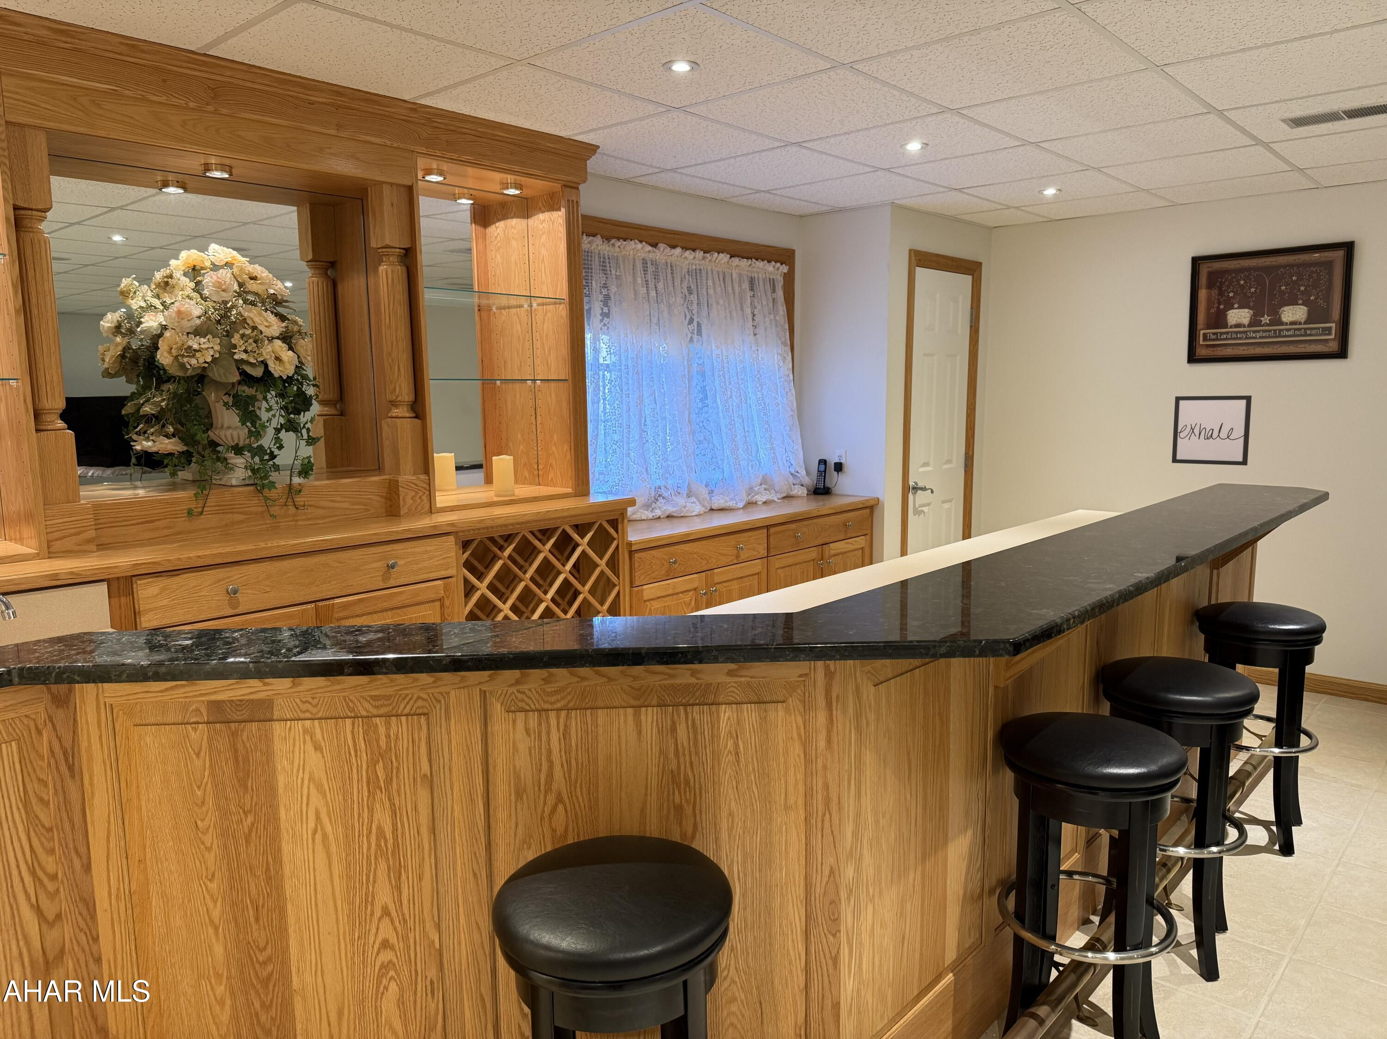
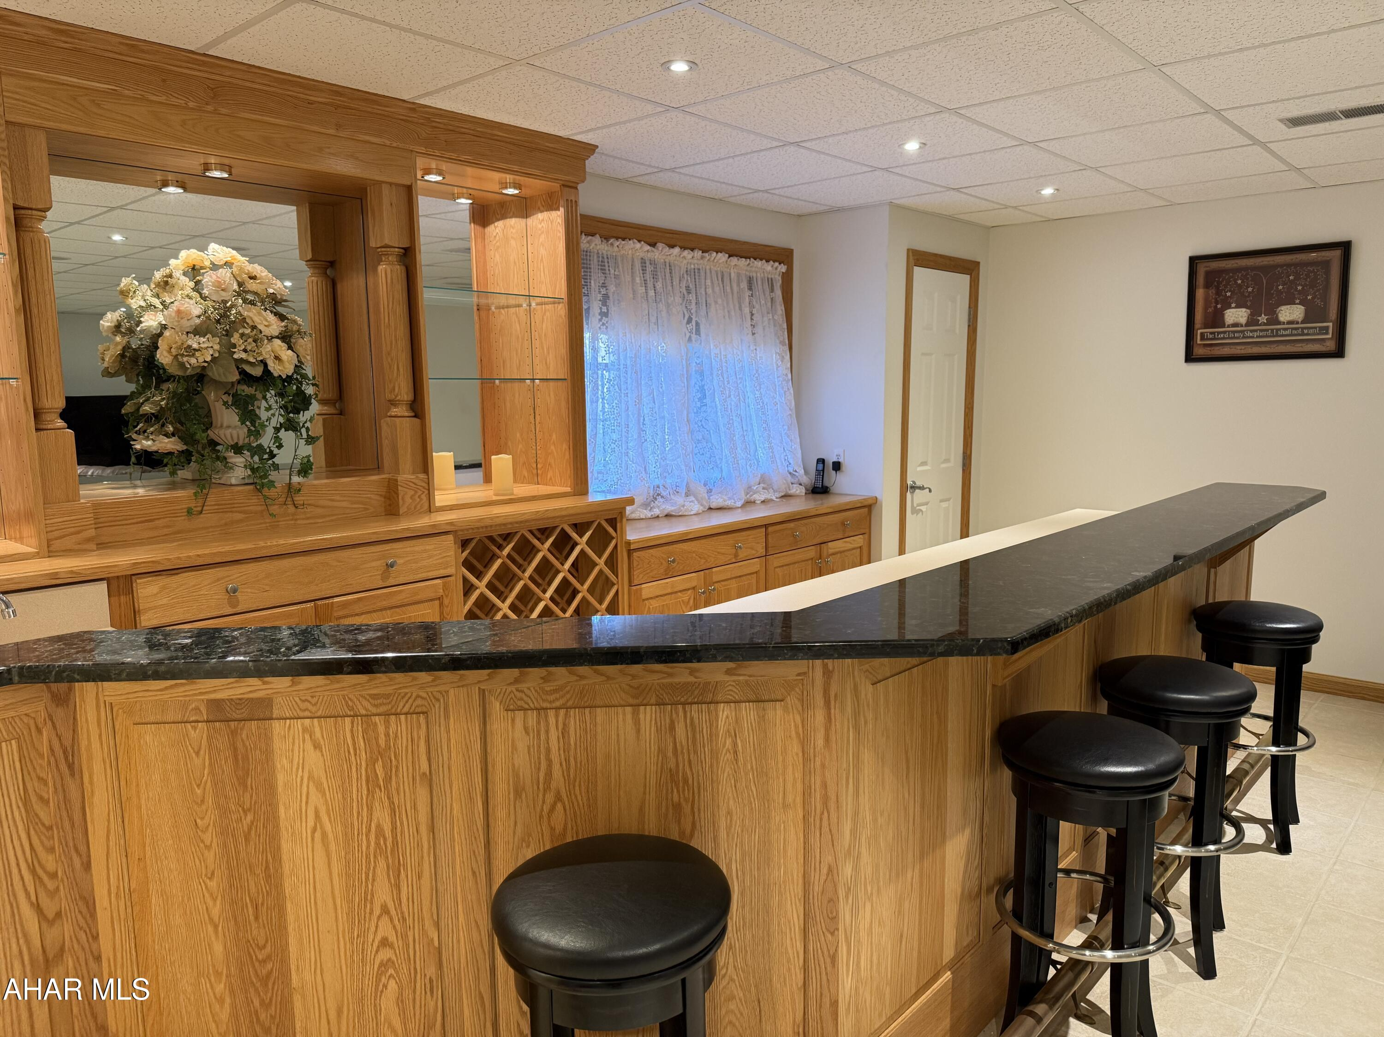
- wall art (1210, 430)
